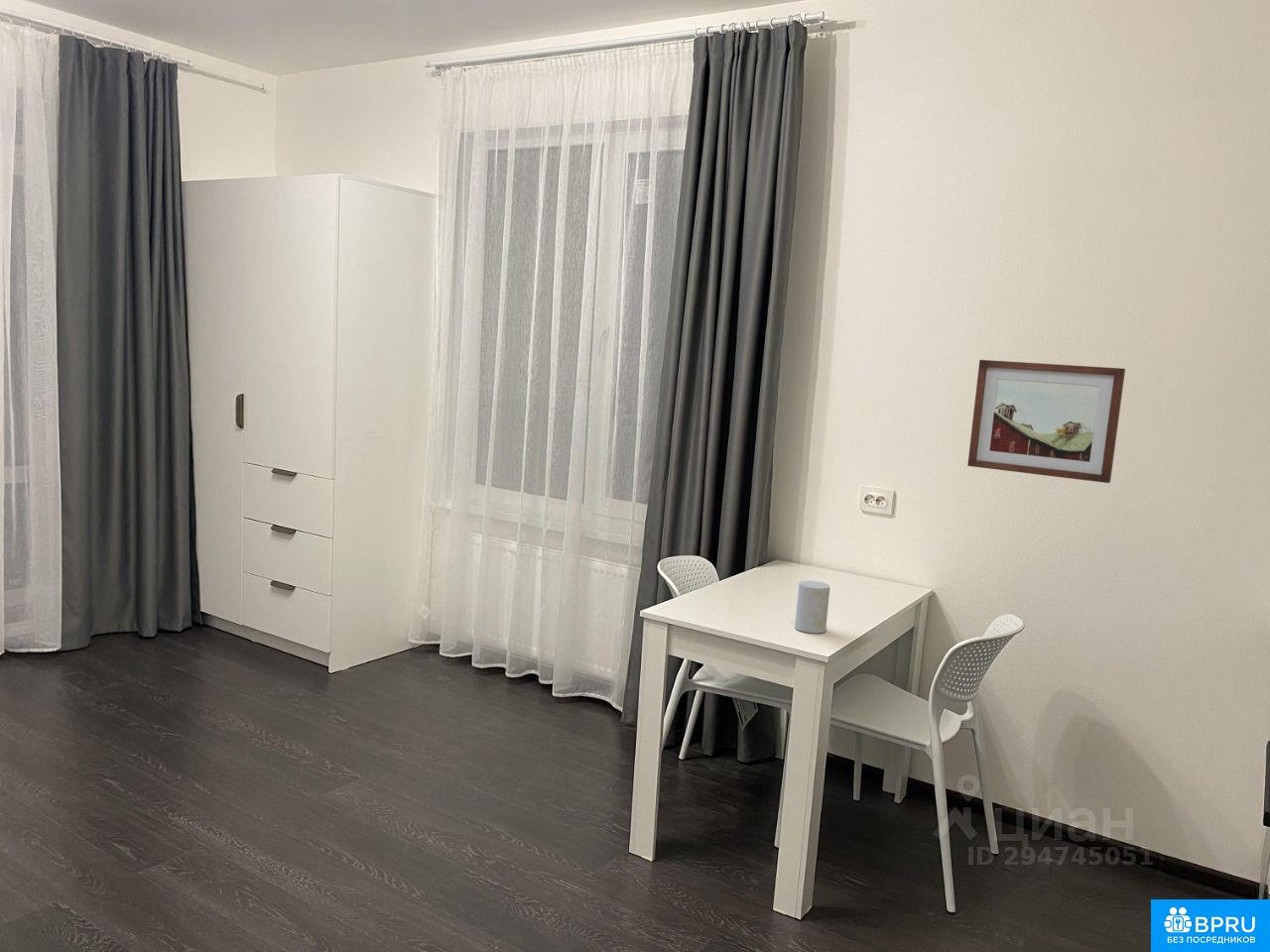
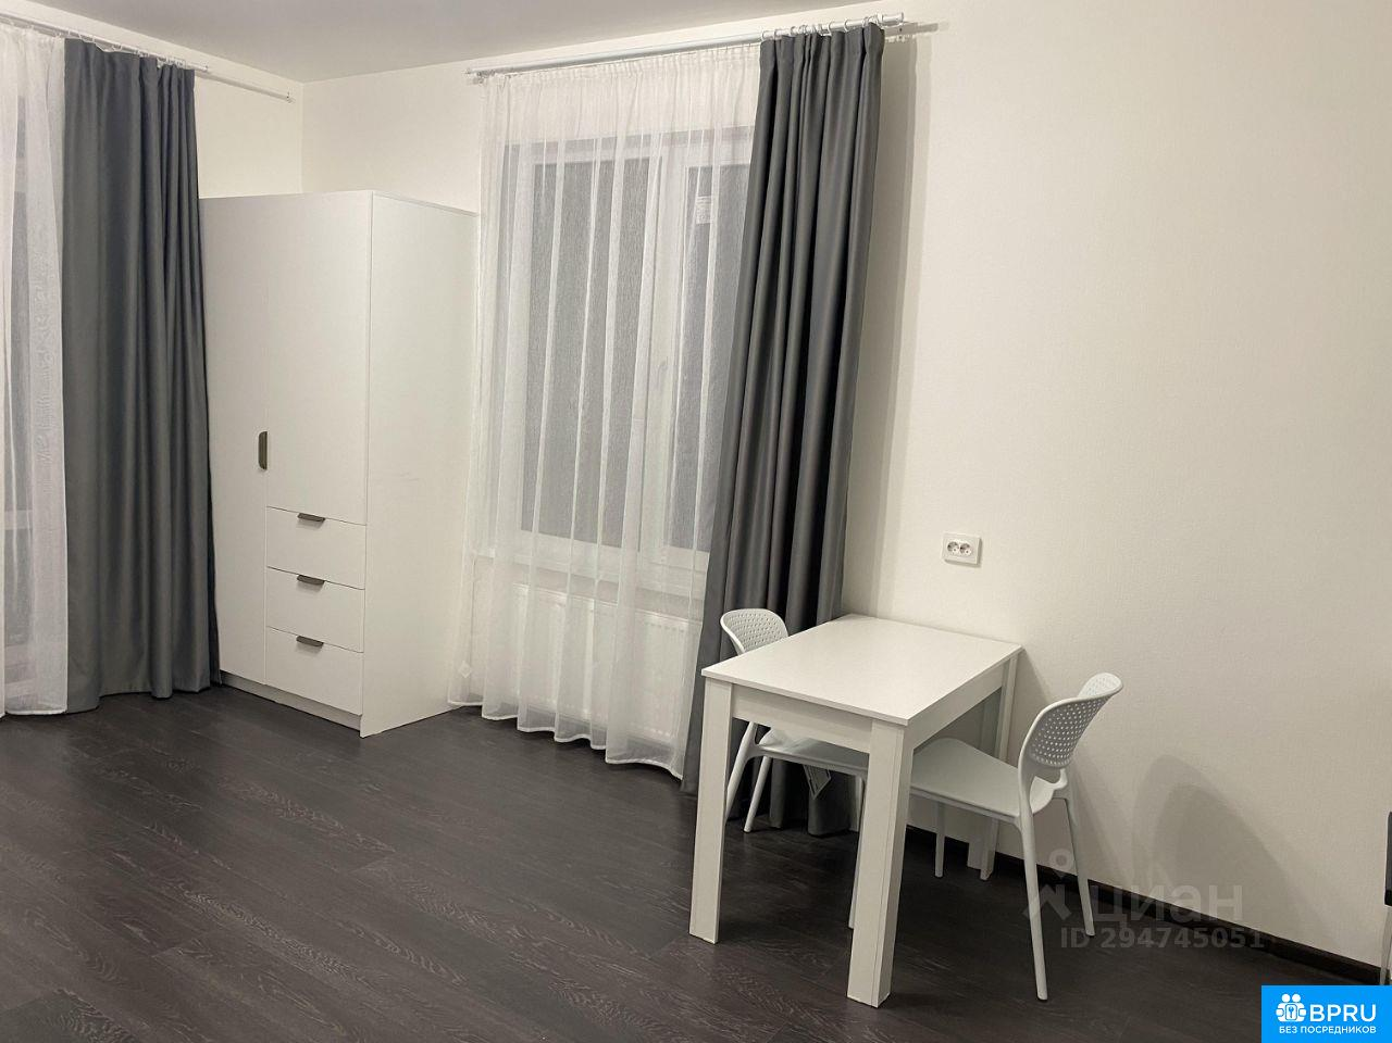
- cup (812, 606)
- wall art (1043, 418)
